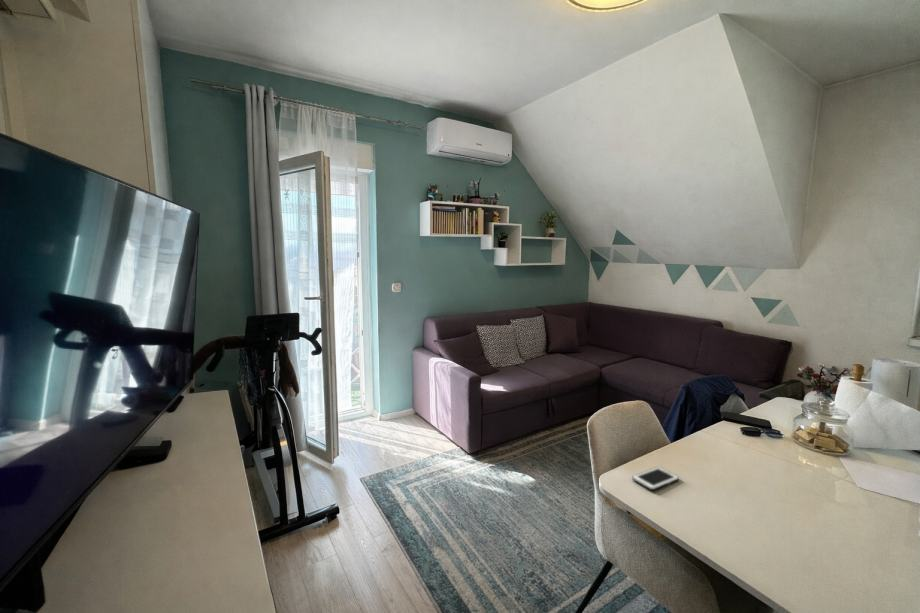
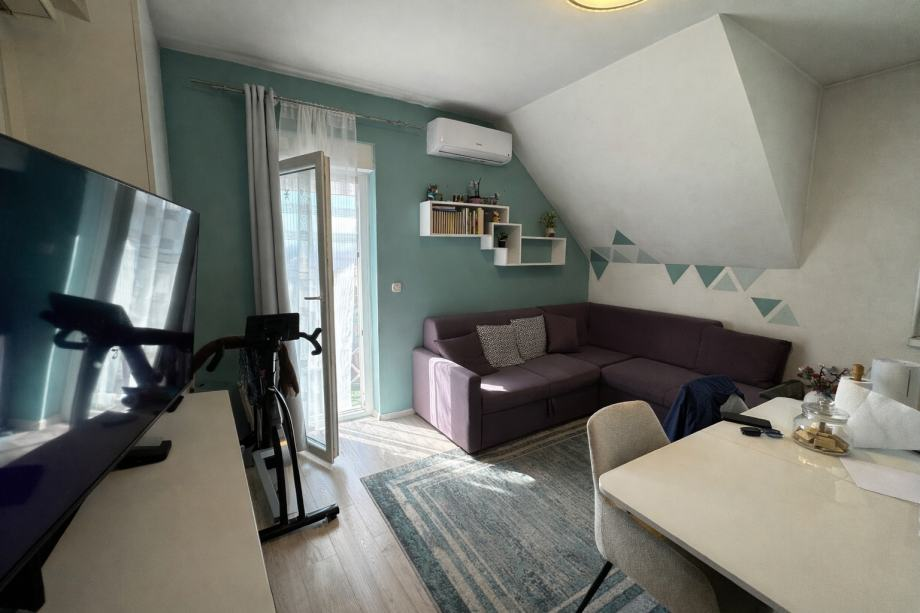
- cell phone (655, 478)
